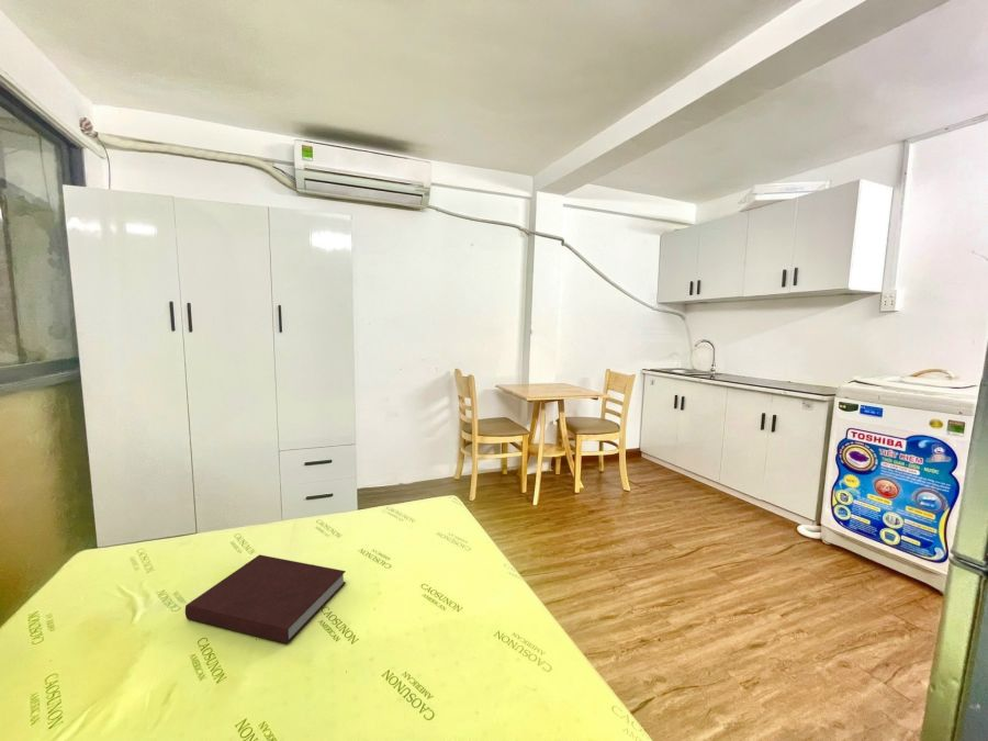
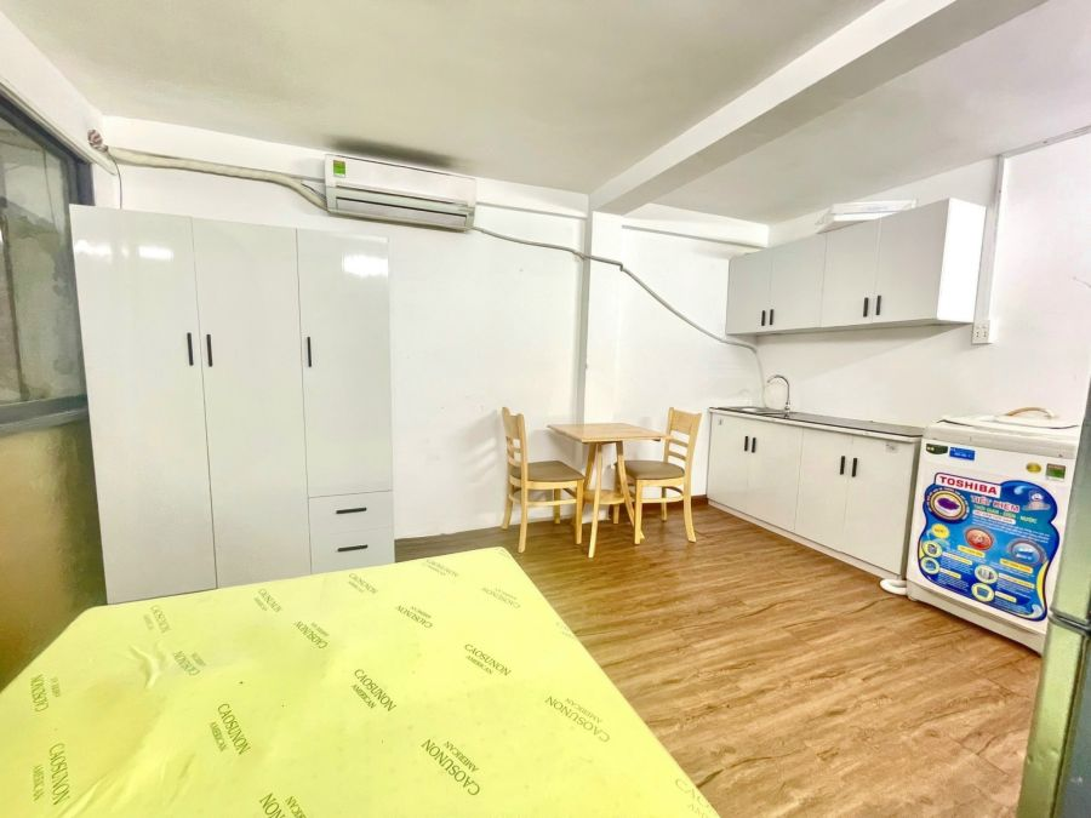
- notebook (271, 593)
